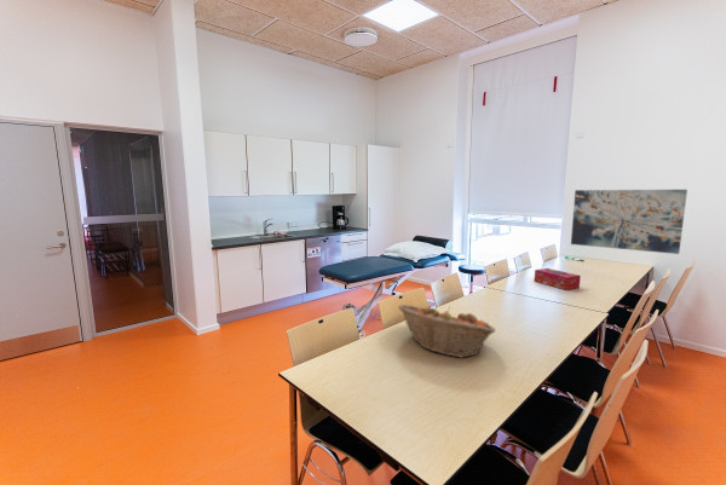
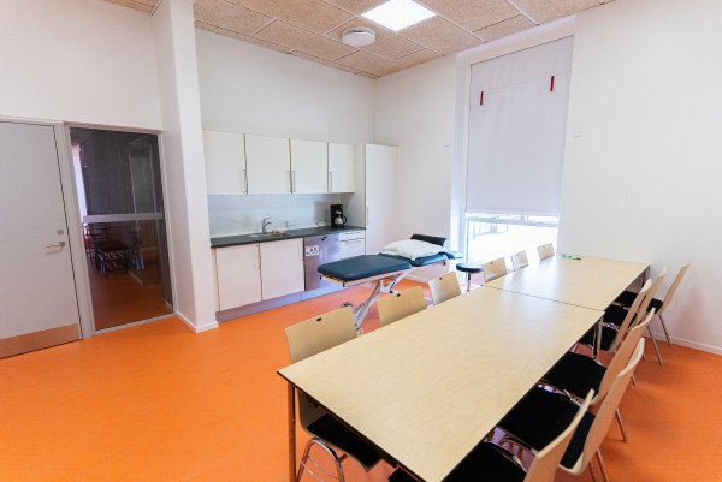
- tissue box (555, 278)
- fruit basket (443, 324)
- wall art (623, 219)
